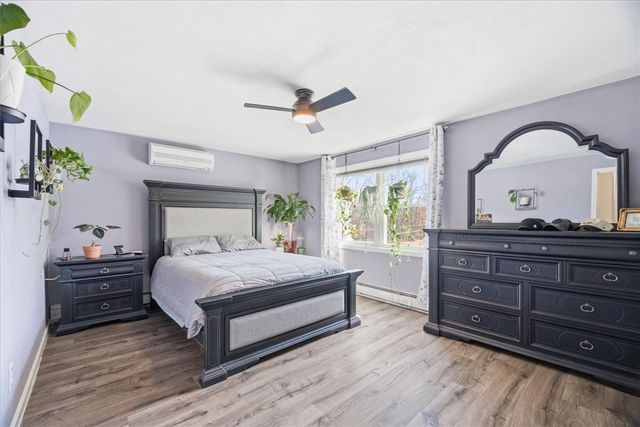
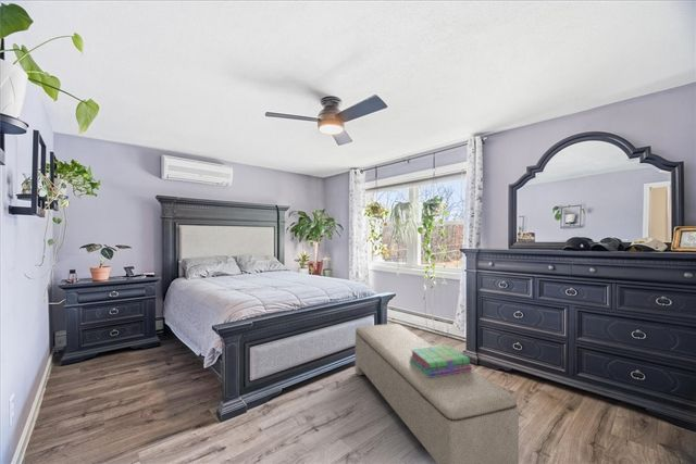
+ bench (414, 380)
+ stack of books (439, 360)
